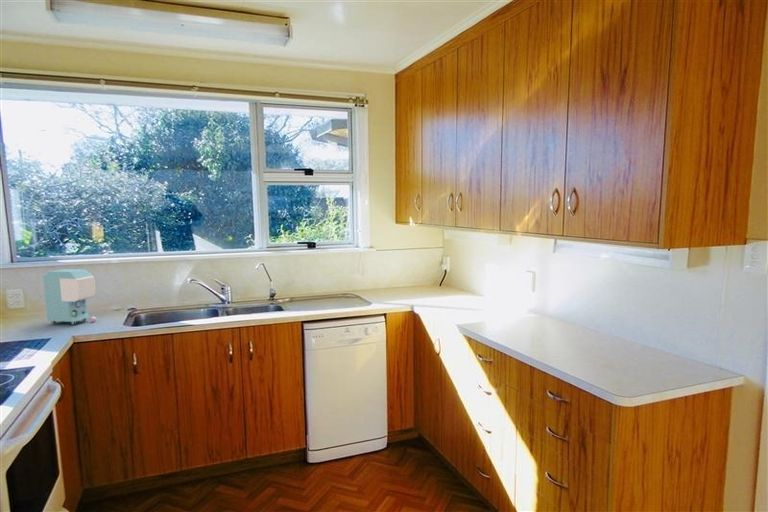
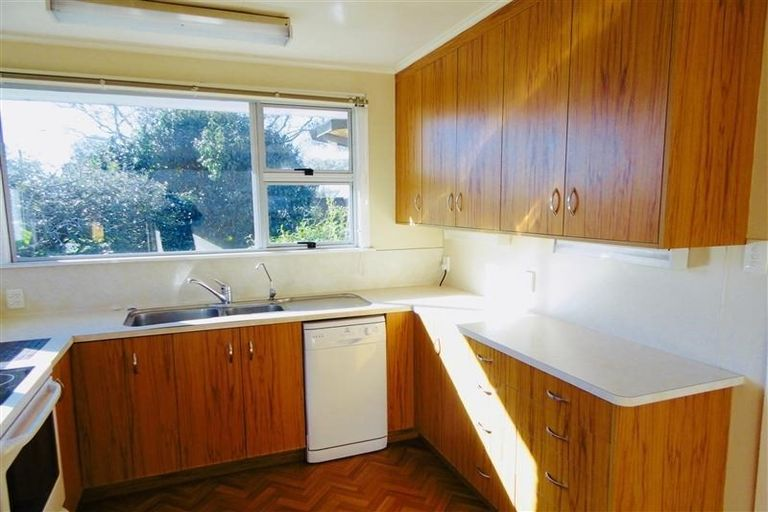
- dispenser (71, 296)
